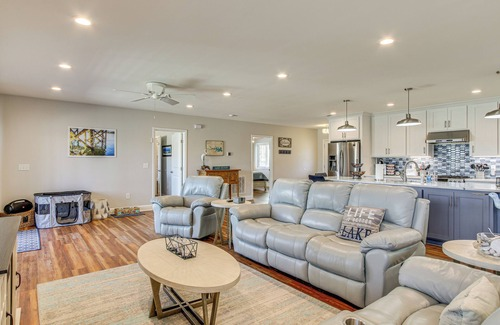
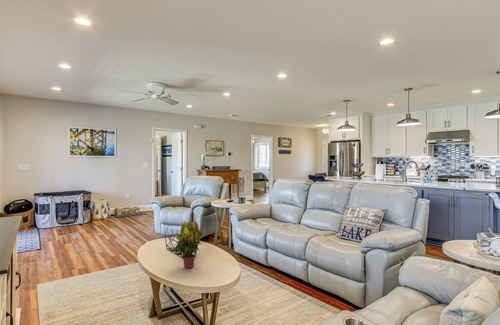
+ potted plant (188, 244)
